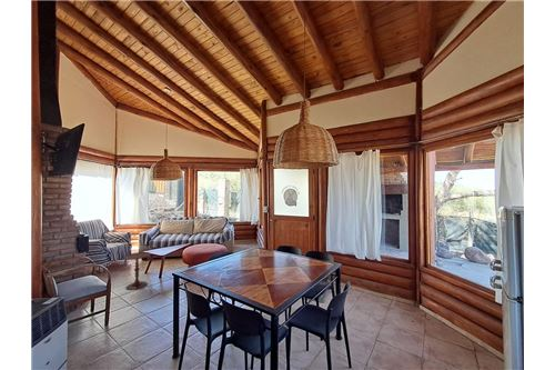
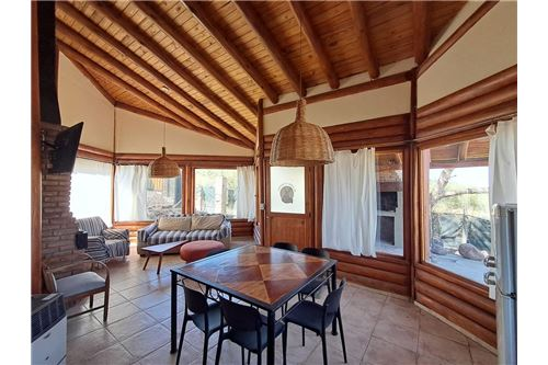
- side table (137, 270)
